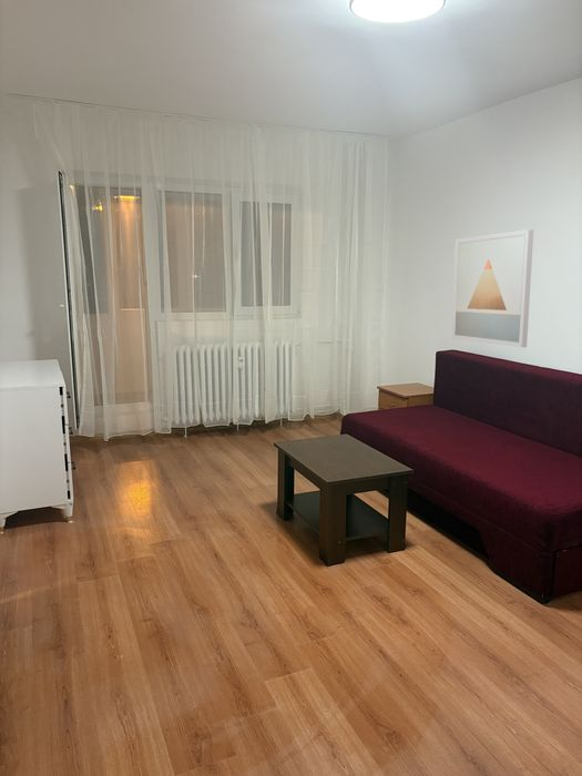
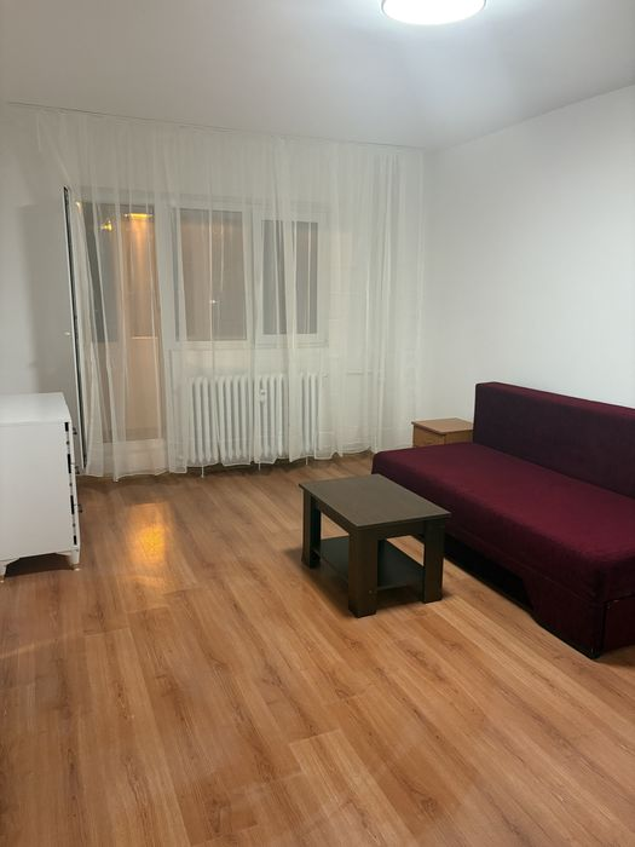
- wall art (488, 289)
